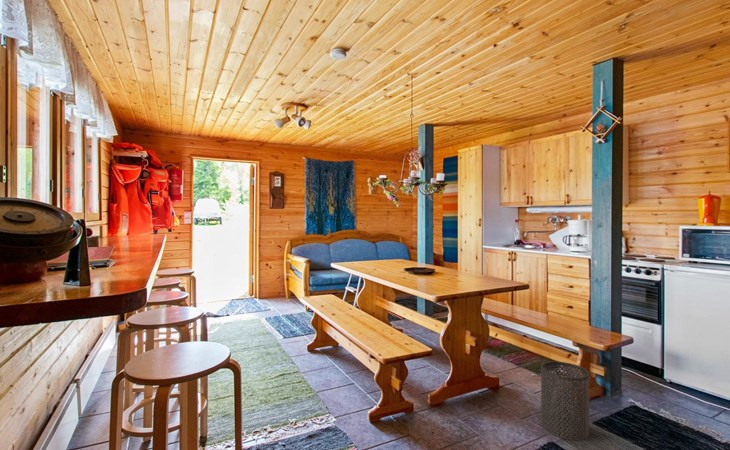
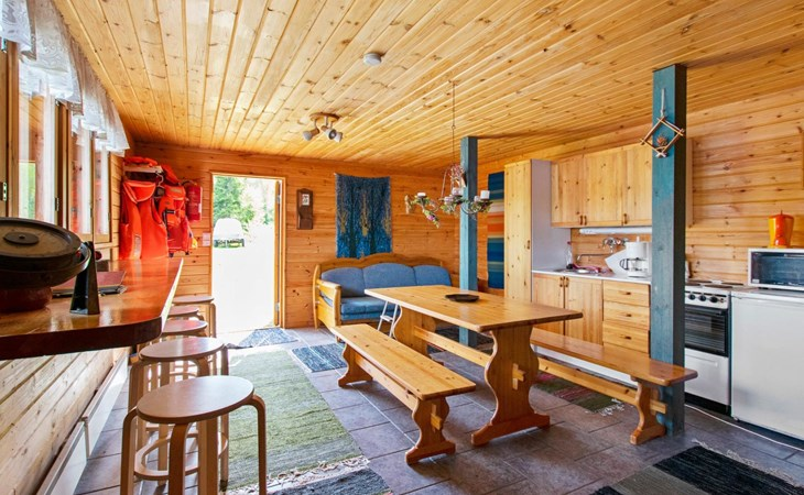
- trash can (564, 398)
